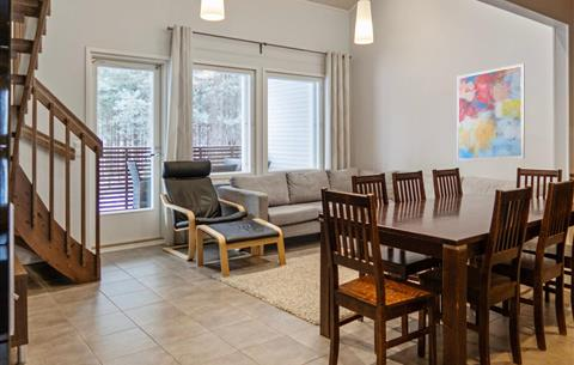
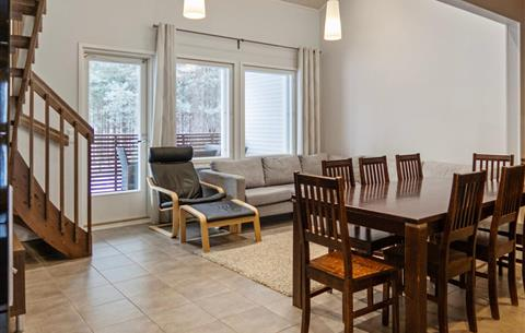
- wall art (488, 115)
